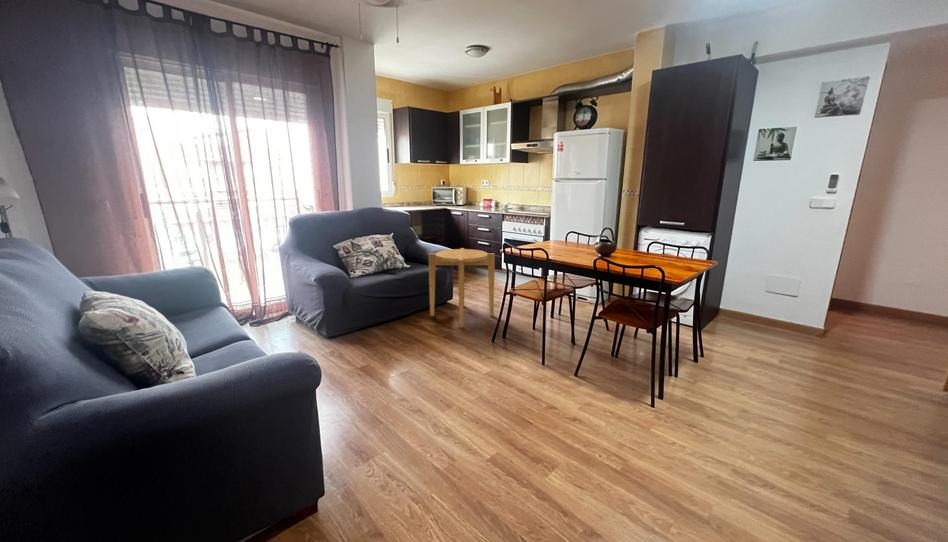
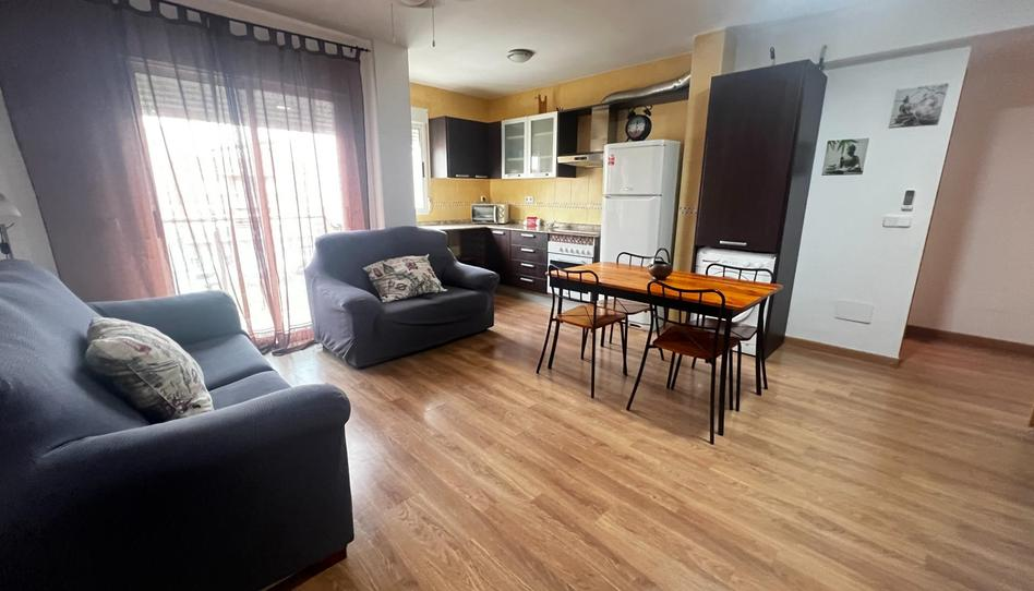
- side table (461, 285)
